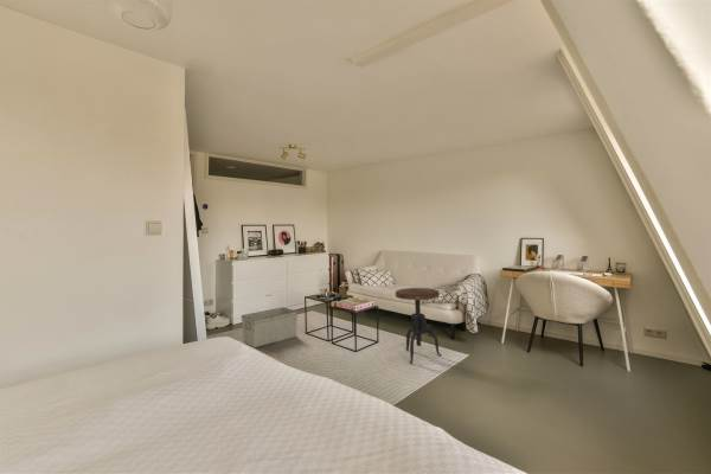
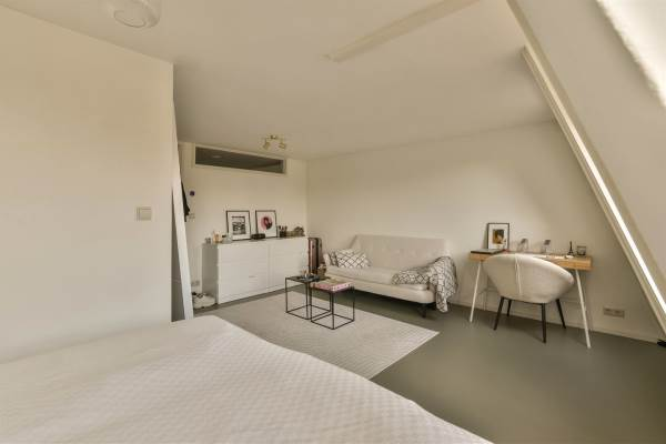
- storage bin (270, 326)
- side table (417, 324)
